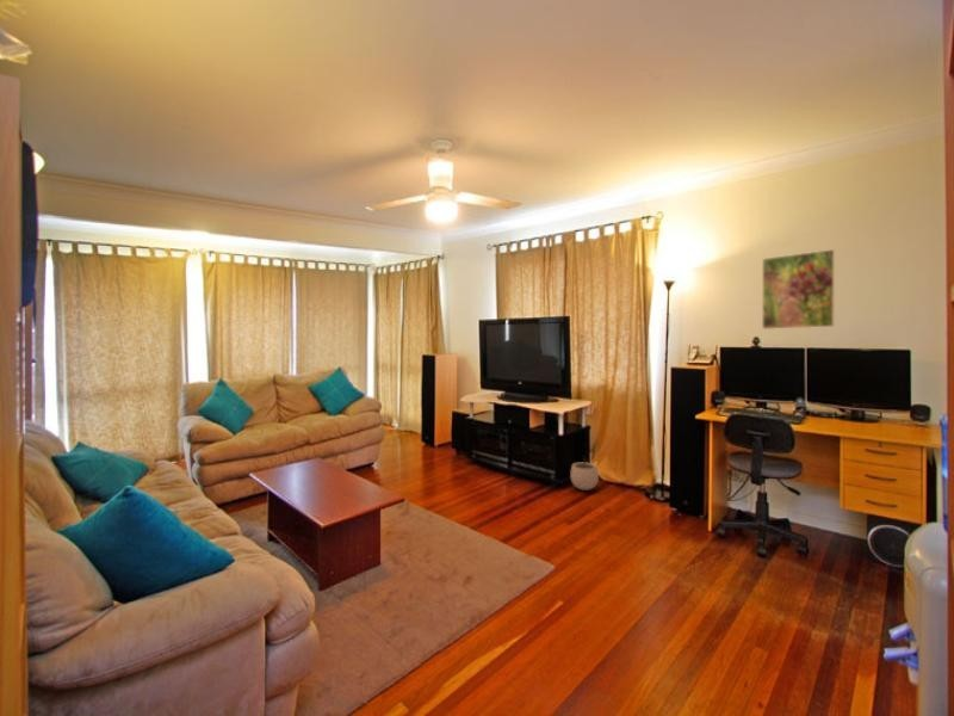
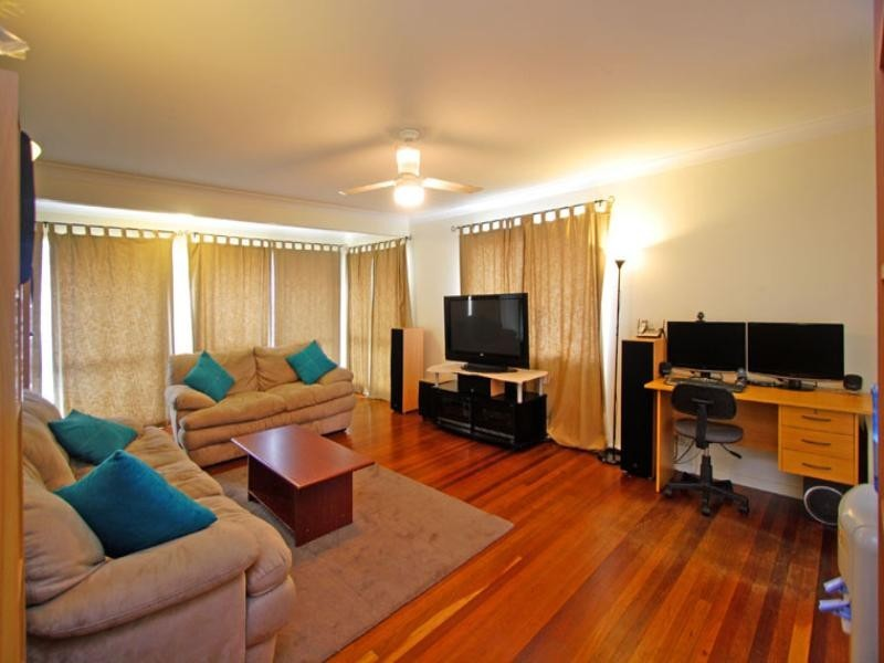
- plant pot (584, 471)
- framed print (797, 291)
